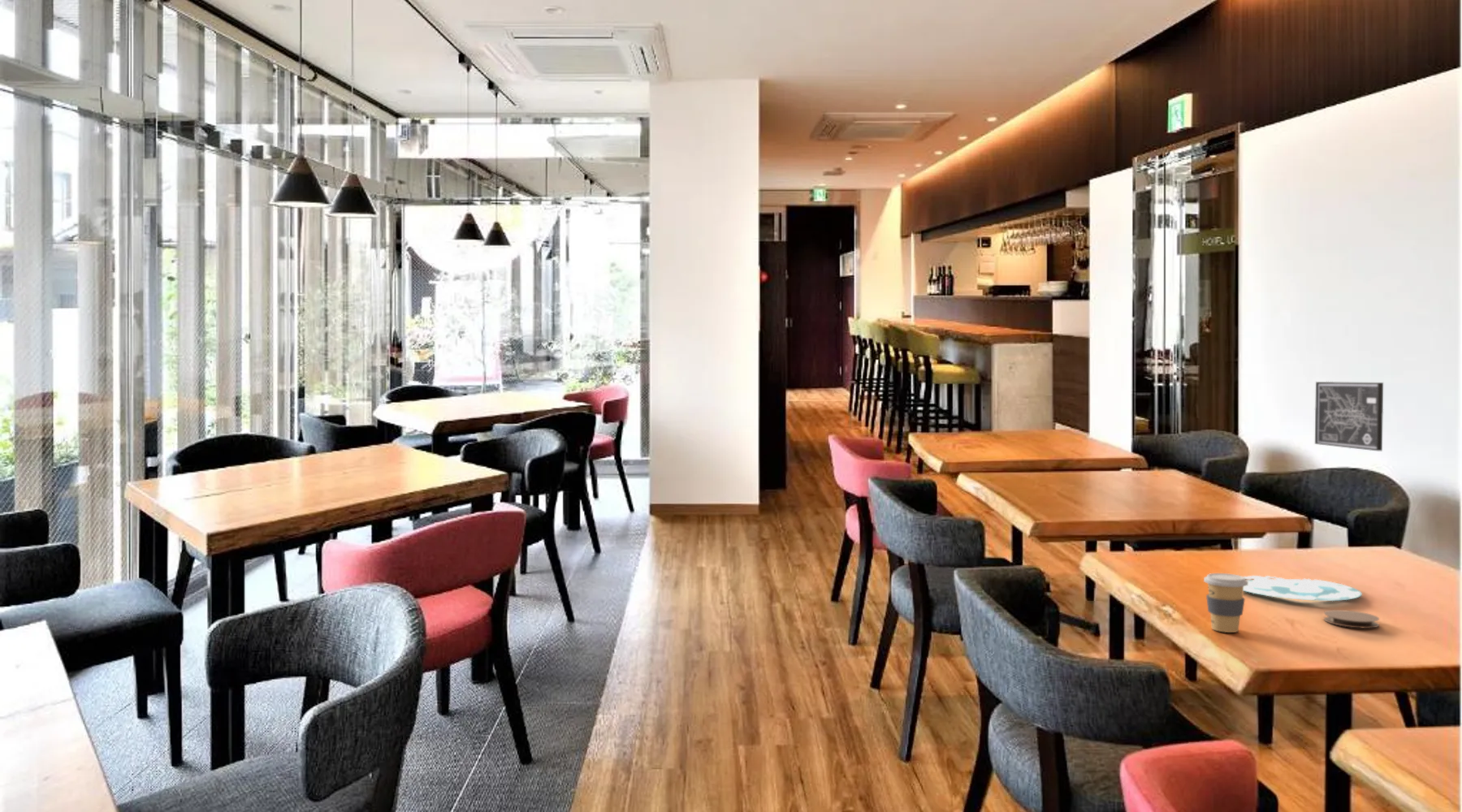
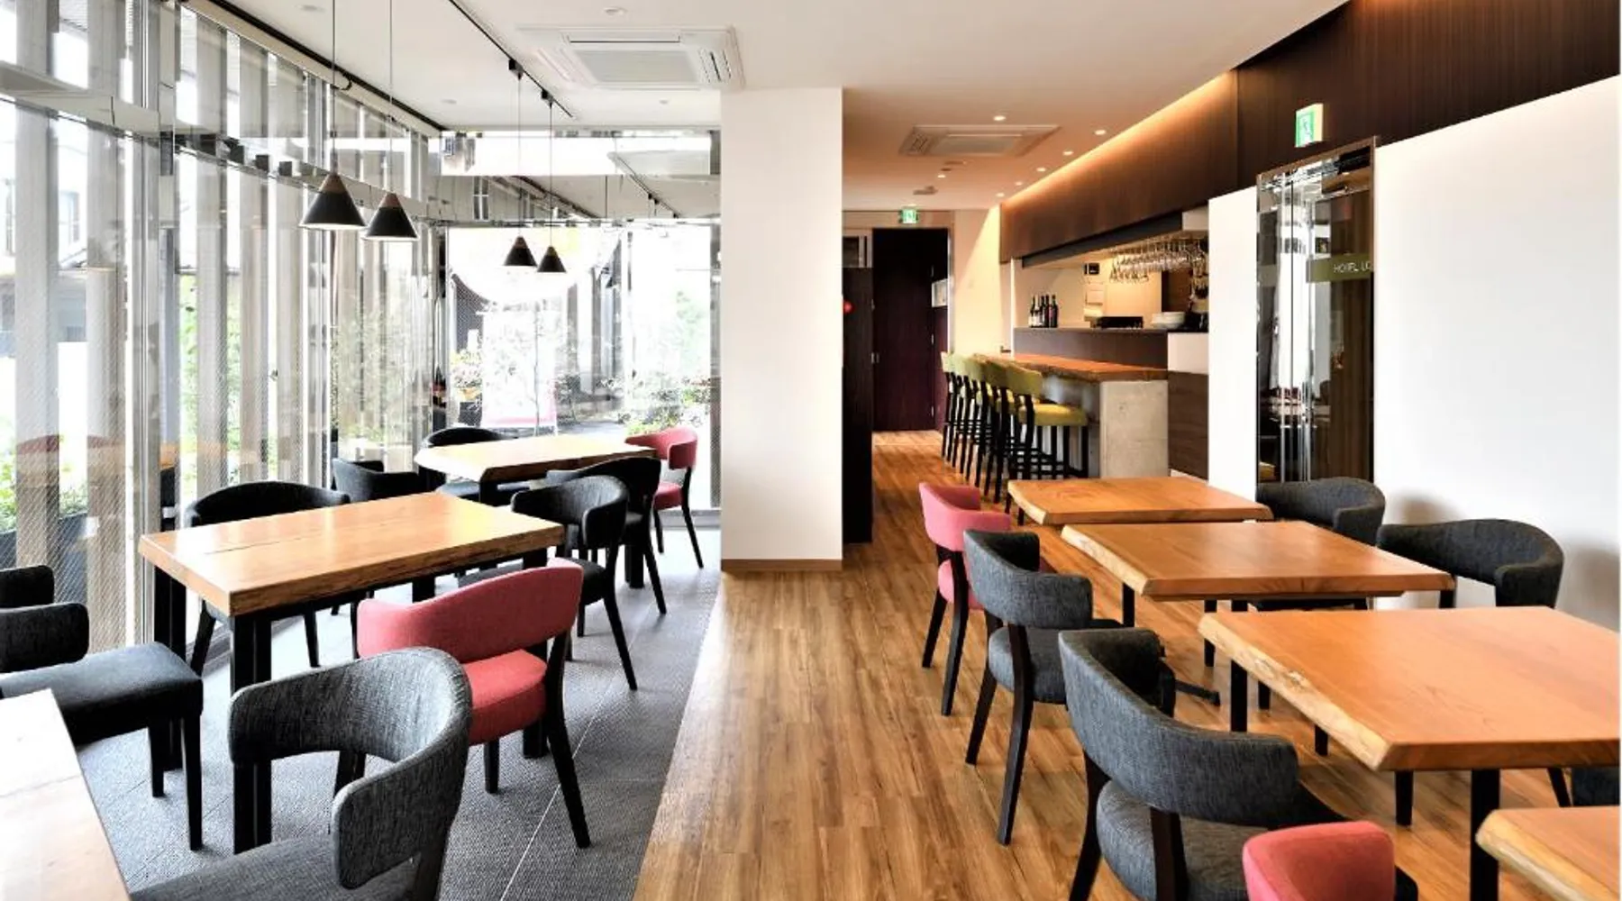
- plate (1291, 581)
- wall art (1347, 414)
- coffee cup (1225, 603)
- coaster (1351, 619)
